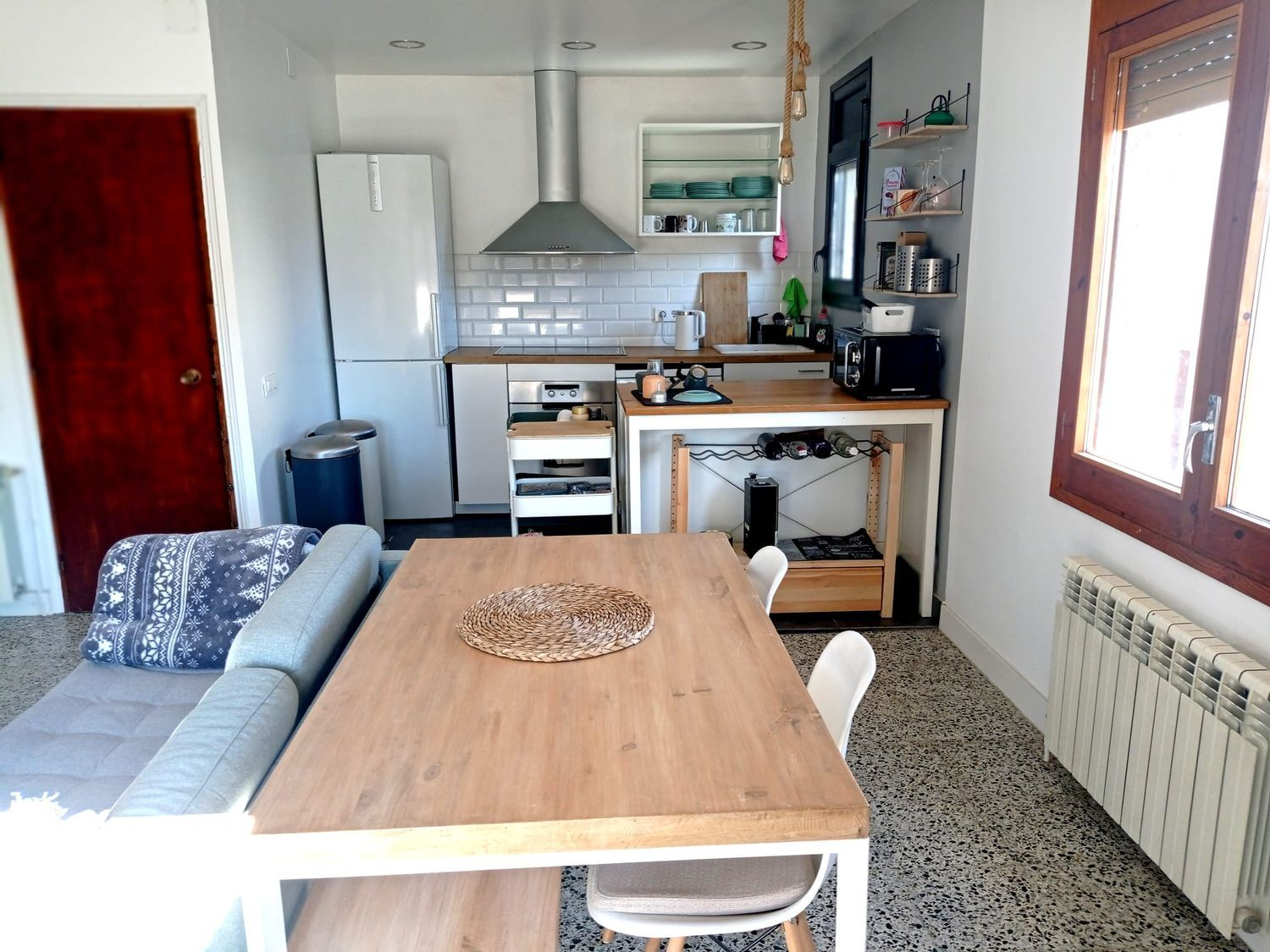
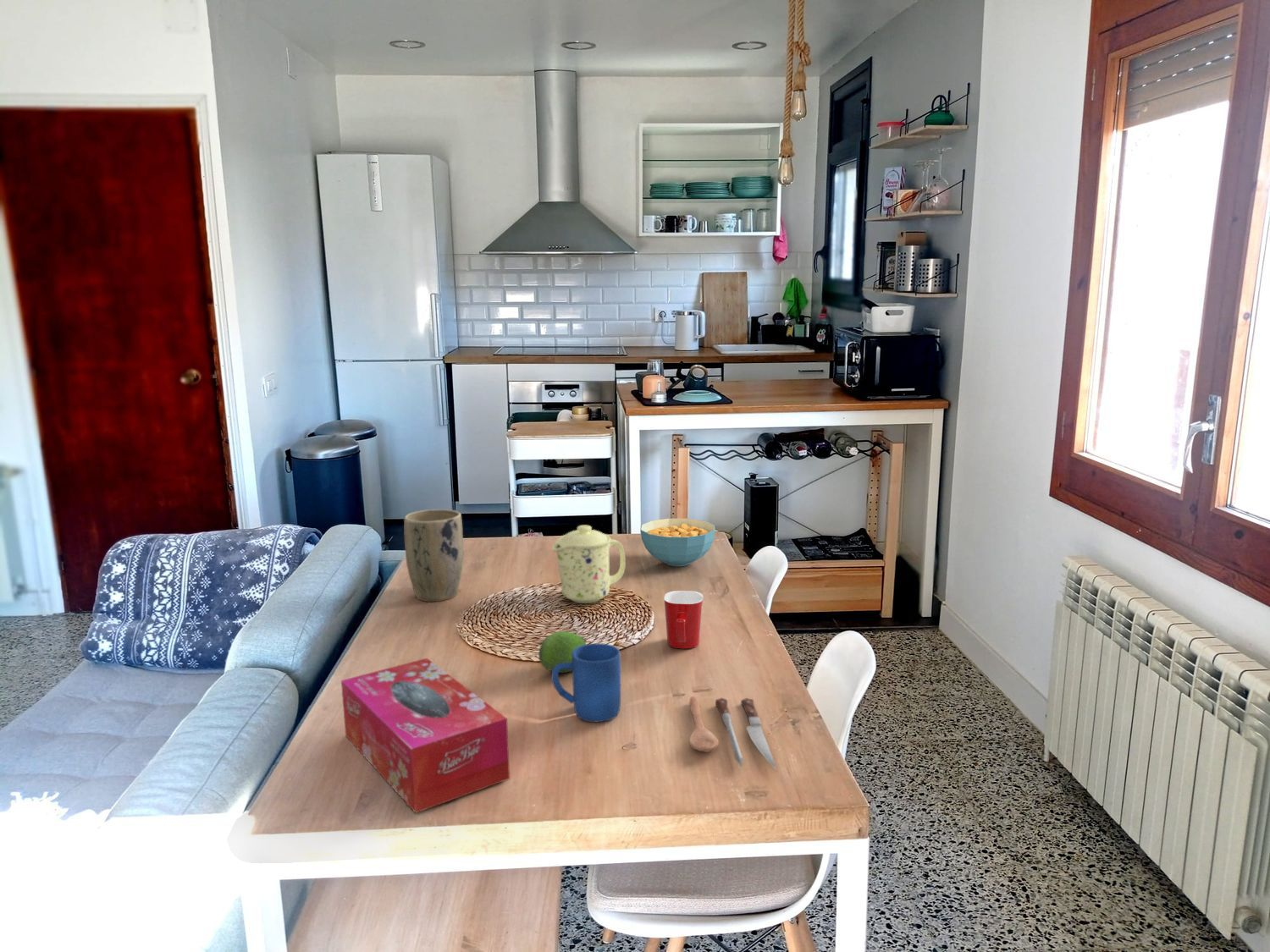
+ mug (586, 684)
+ mug (682, 623)
+ spoon (727, 731)
+ mug (588, 562)
+ cereal bowl (677, 545)
+ fruit (562, 650)
+ plant pot (434, 555)
+ tissue box (422, 727)
